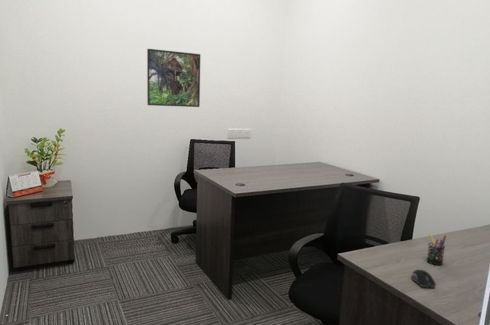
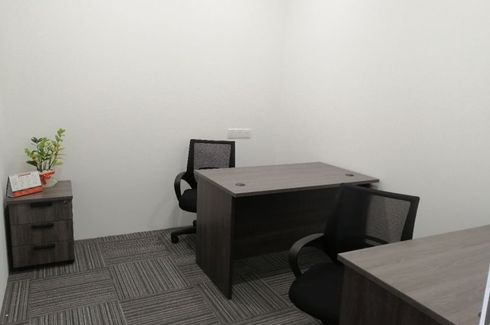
- computer mouse (423, 276)
- pen holder (438, 247)
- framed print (174, 79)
